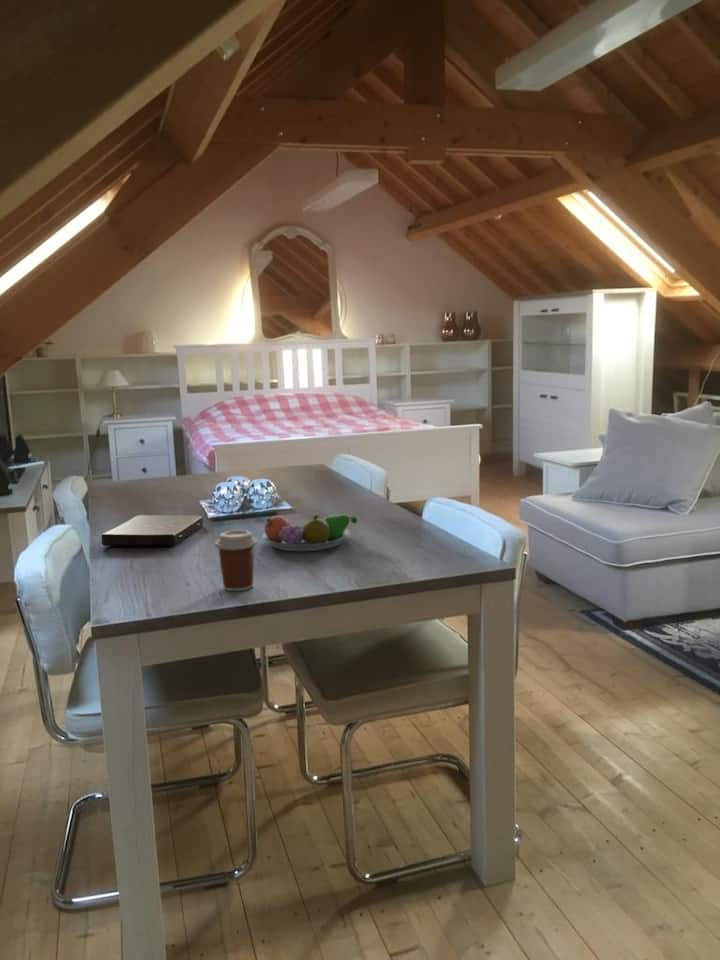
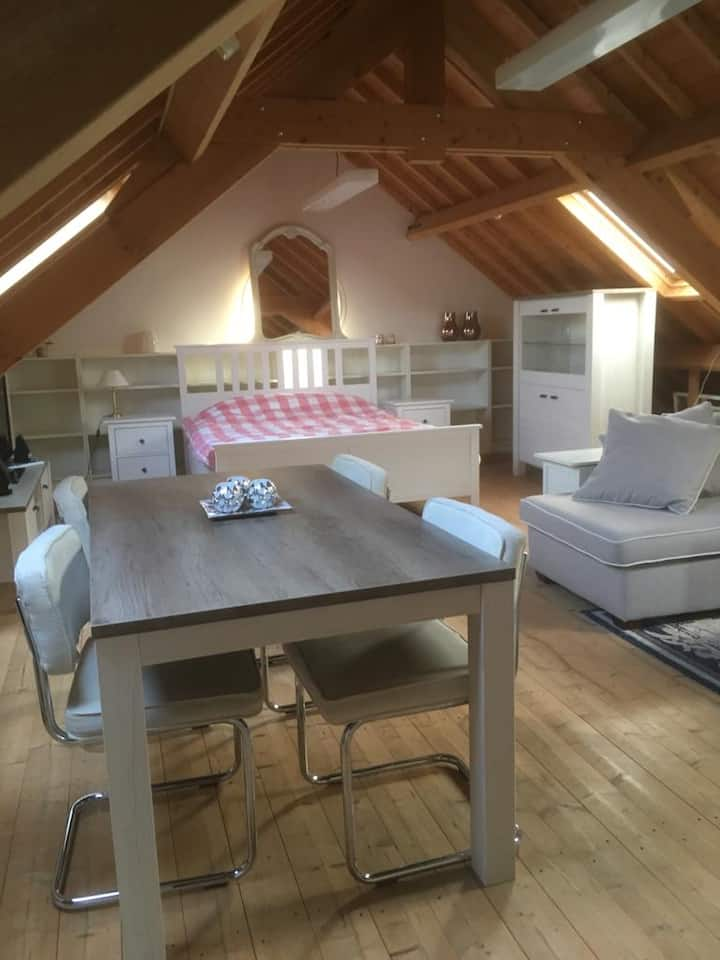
- book (155, 529)
- fruit bowl (308, 525)
- coffee cup (237, 560)
